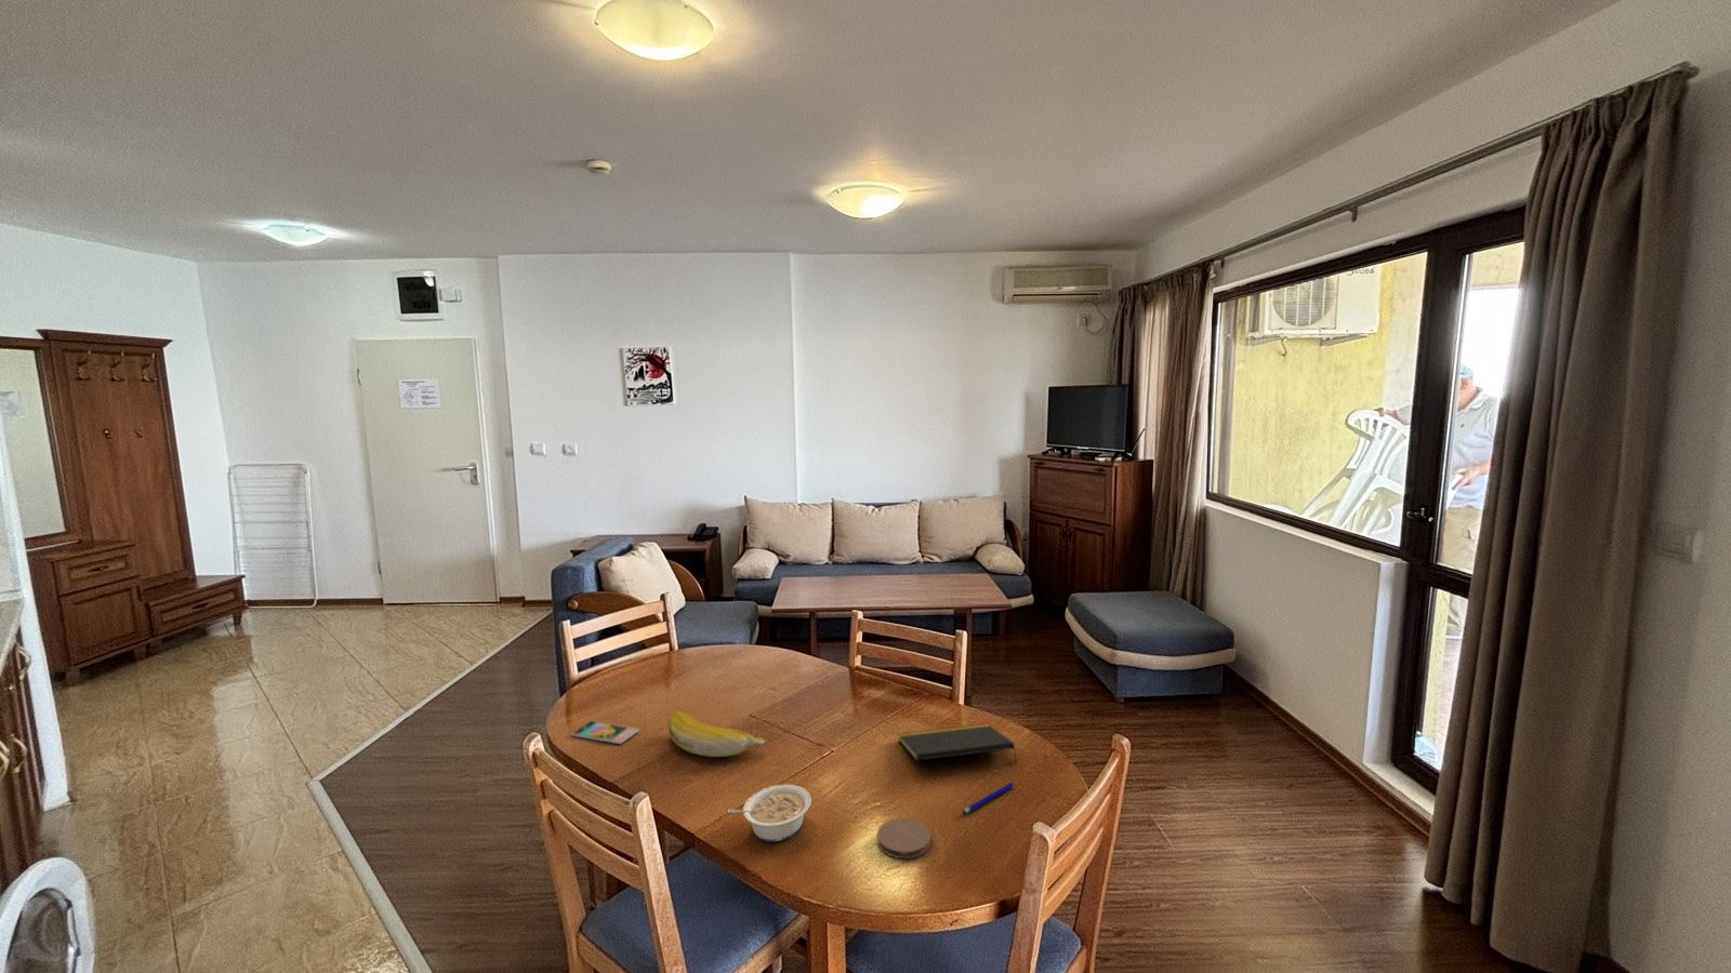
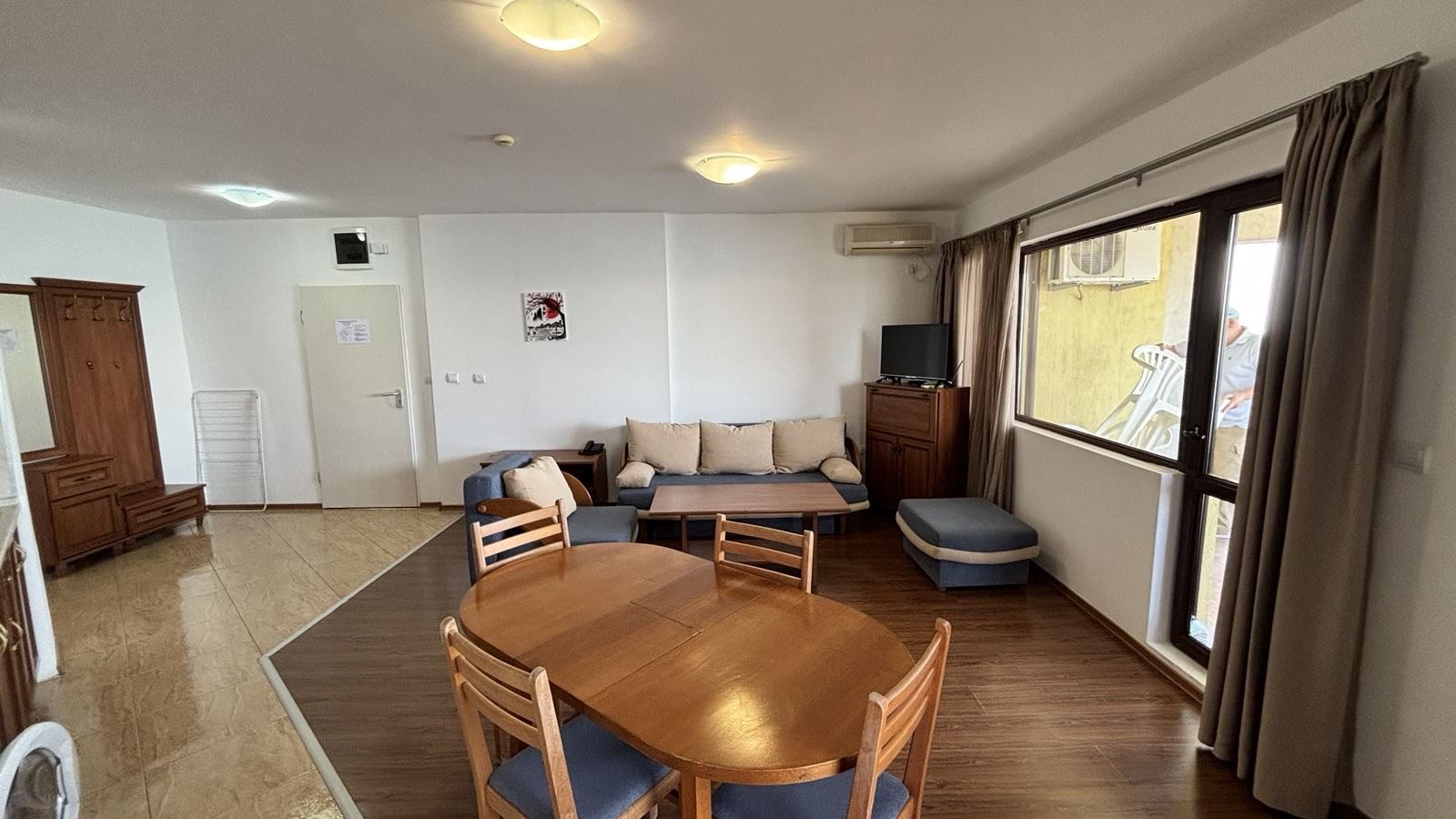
- smartphone (605, 732)
- pen (988, 798)
- coaster (904, 836)
- notepad (953, 740)
- banana (715, 729)
- legume (775, 814)
